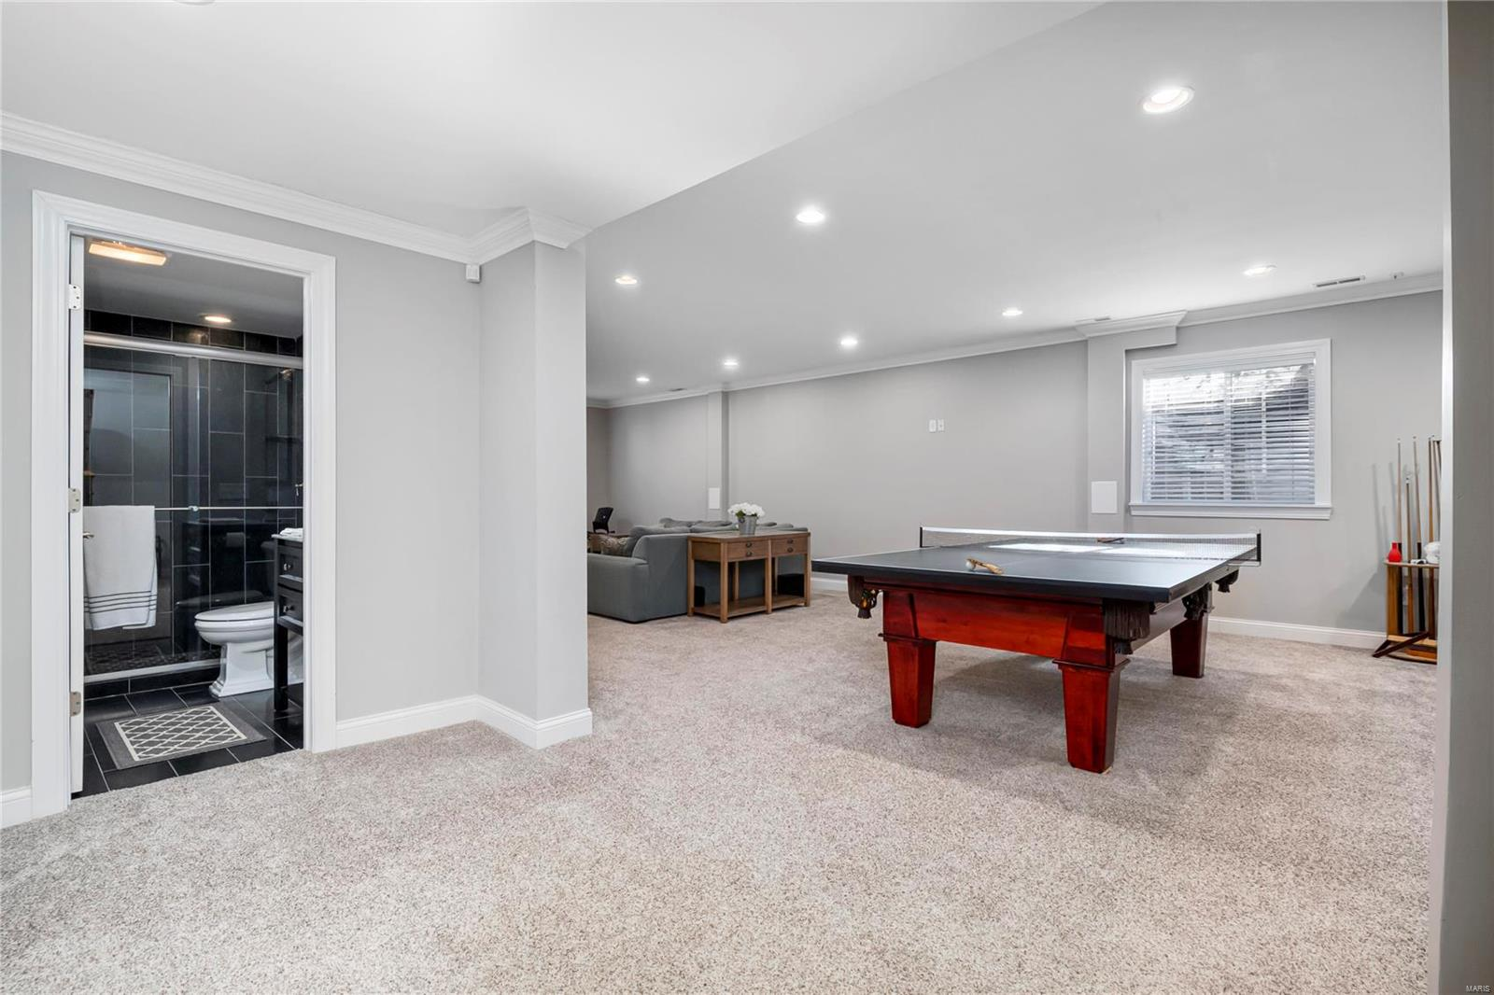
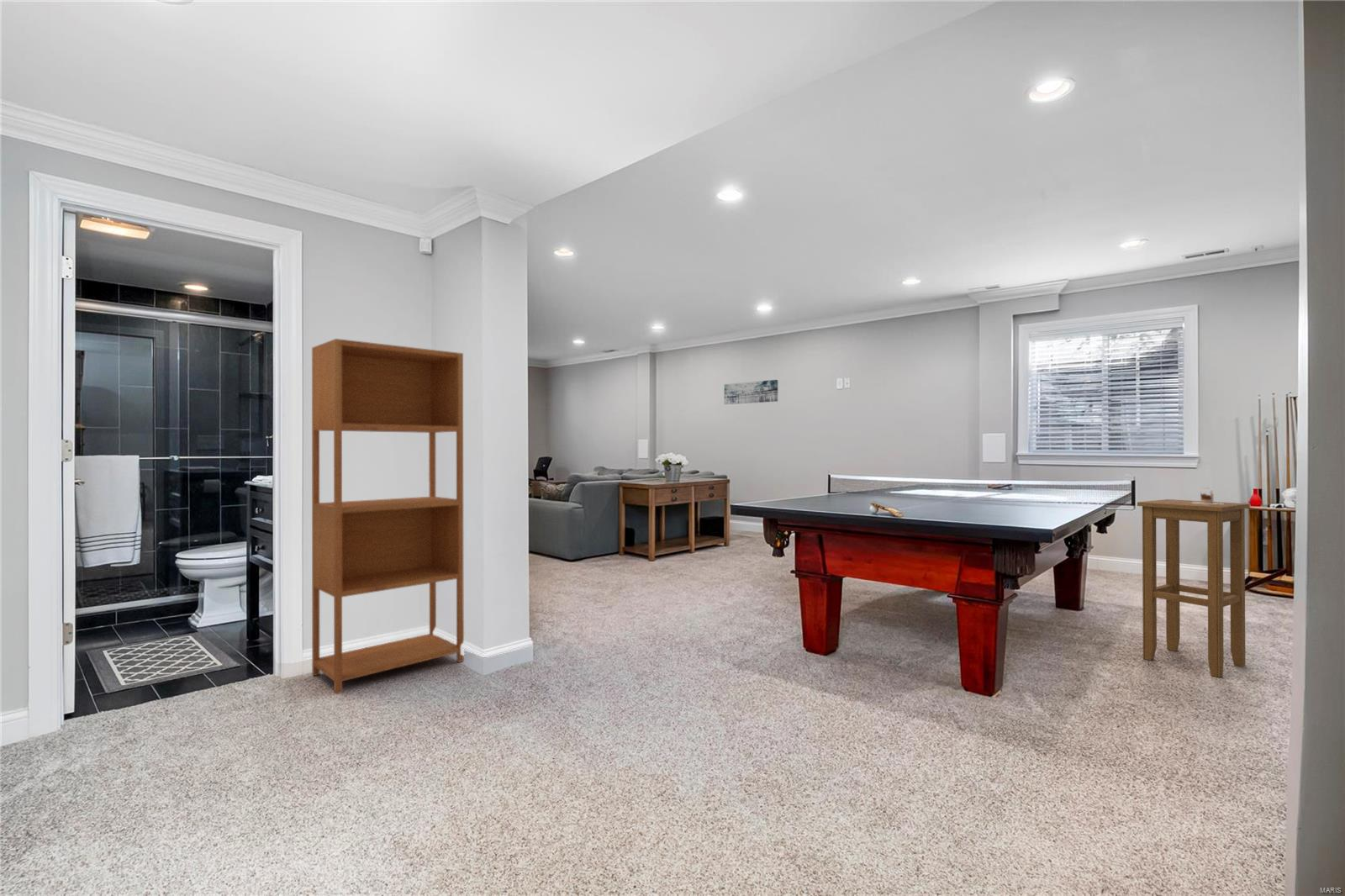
+ wall art (750, 393)
+ beer mug (1206, 495)
+ stool (1193, 587)
+ bookcase (389, 509)
